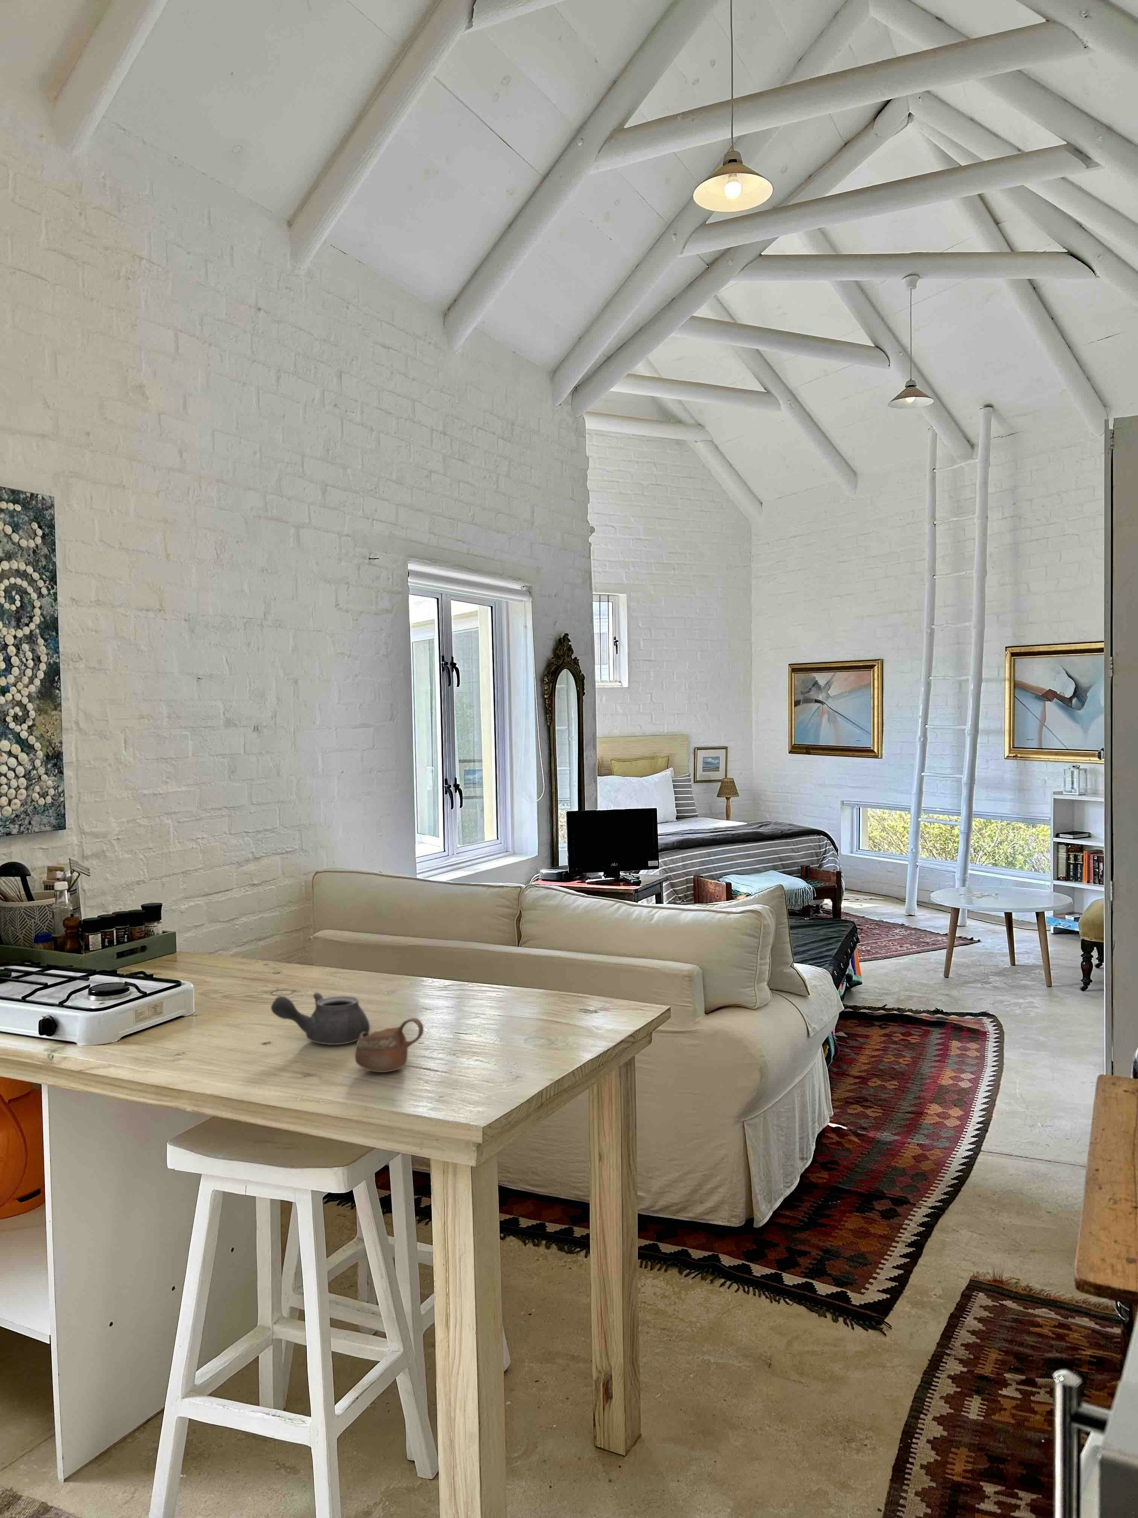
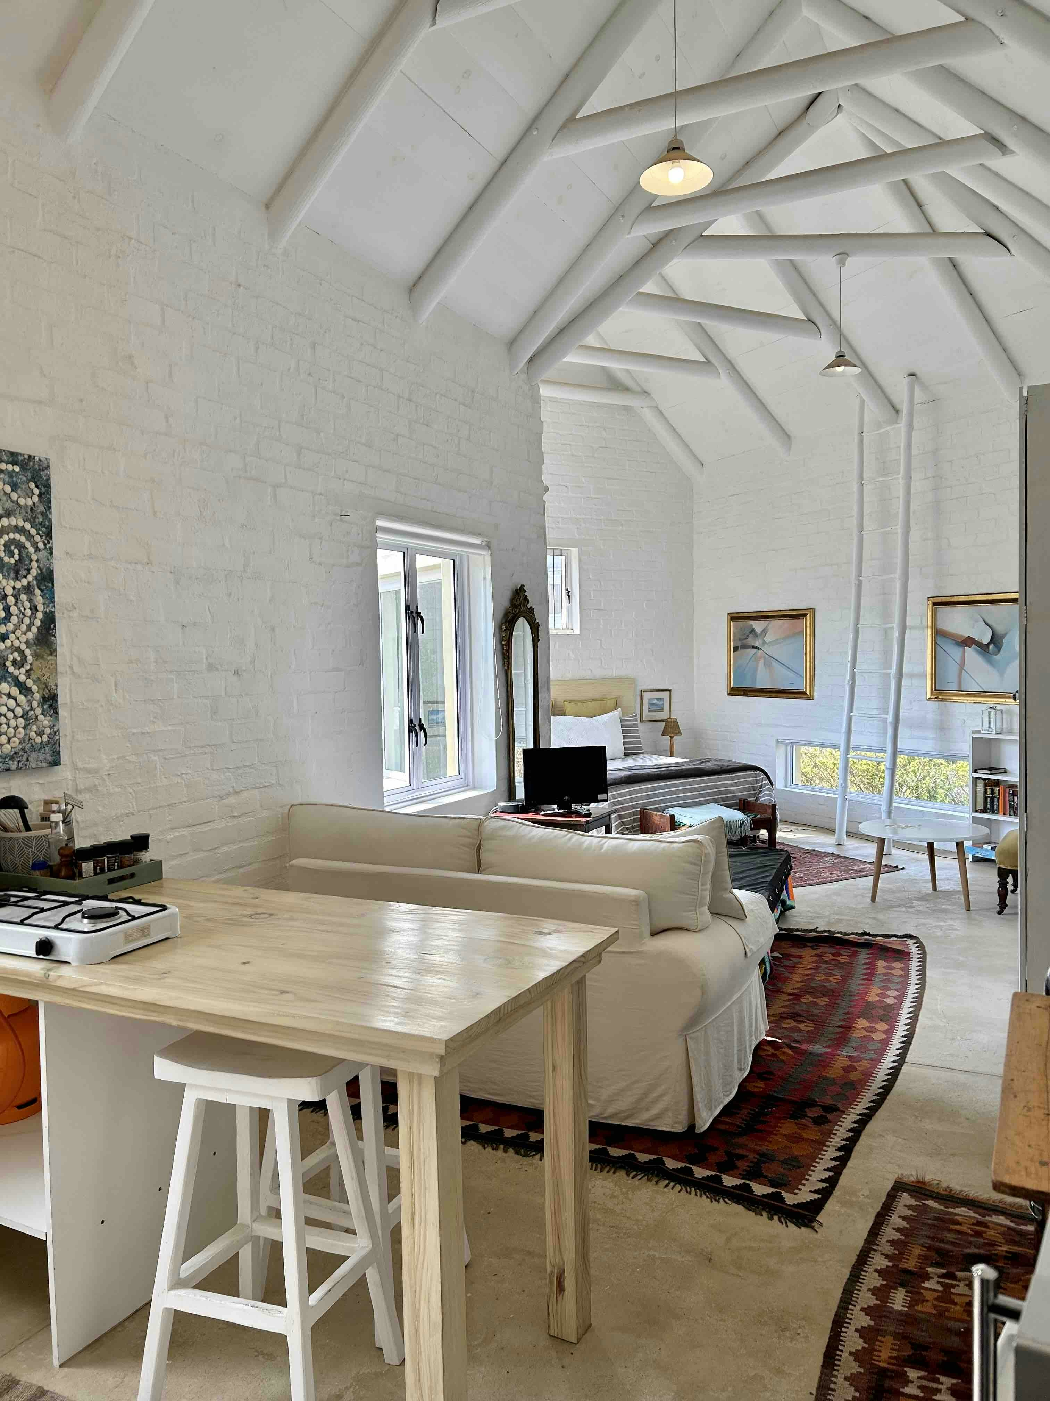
- teapot (319, 1016)
- cup (386, 1045)
